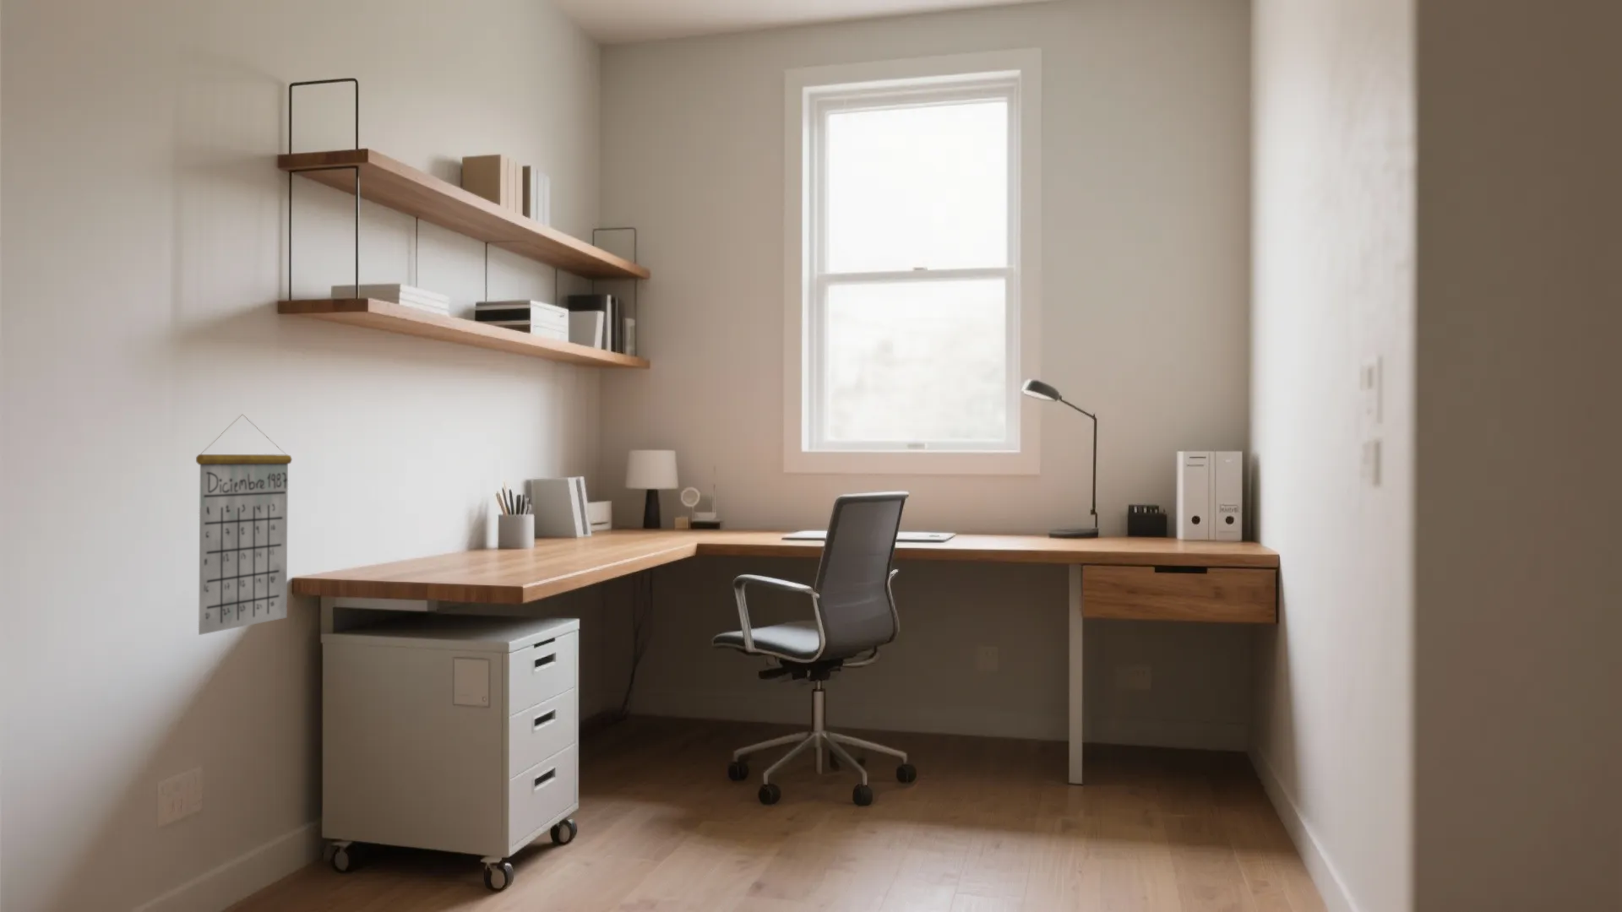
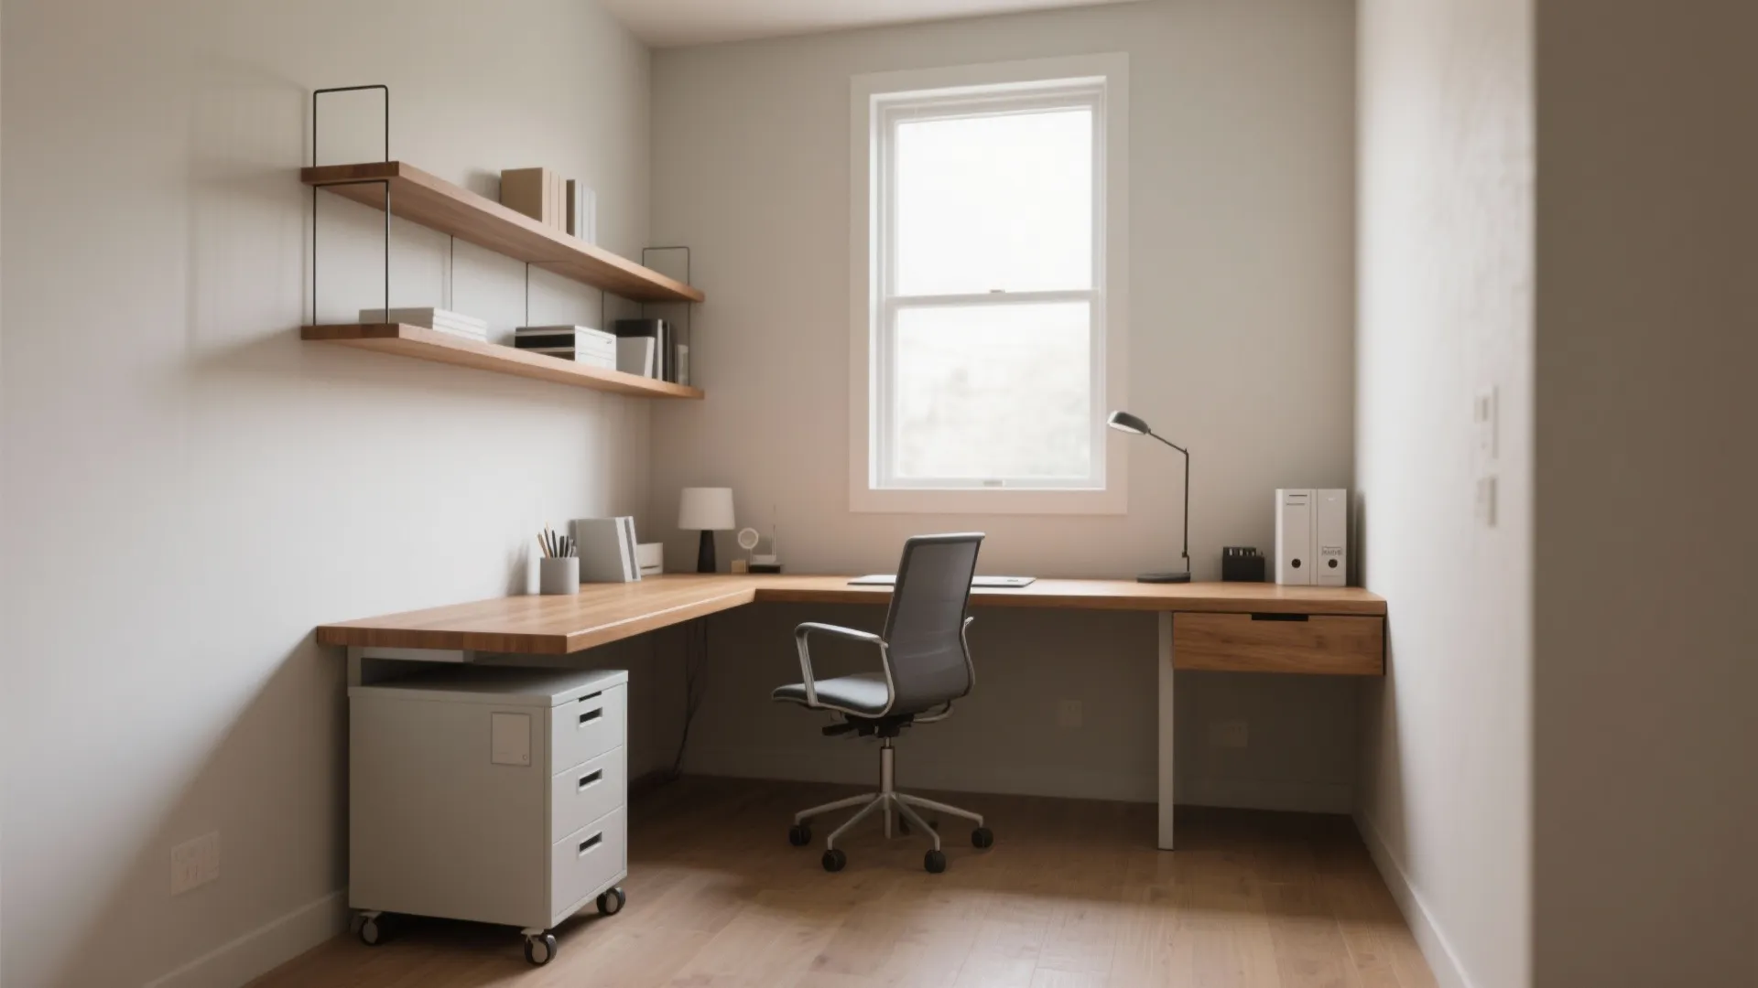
- calendar (245, 519)
